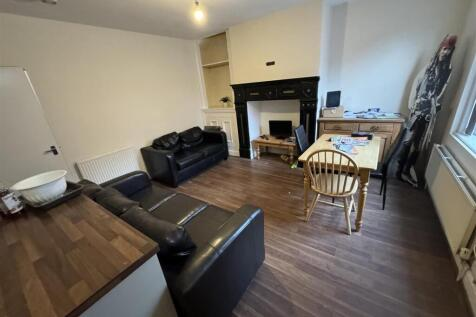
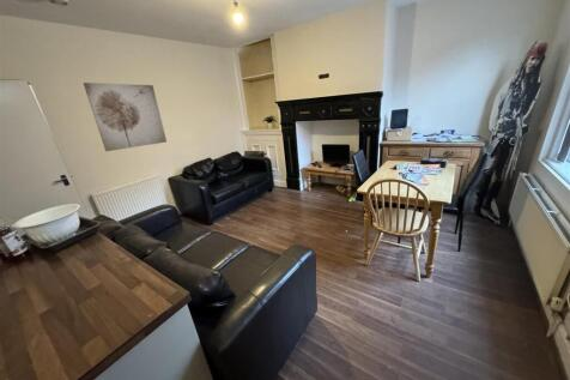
+ wall art (131, 116)
